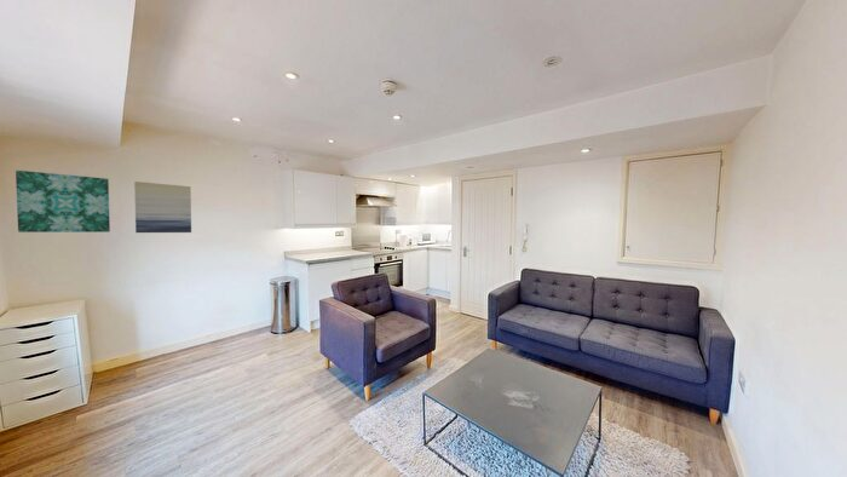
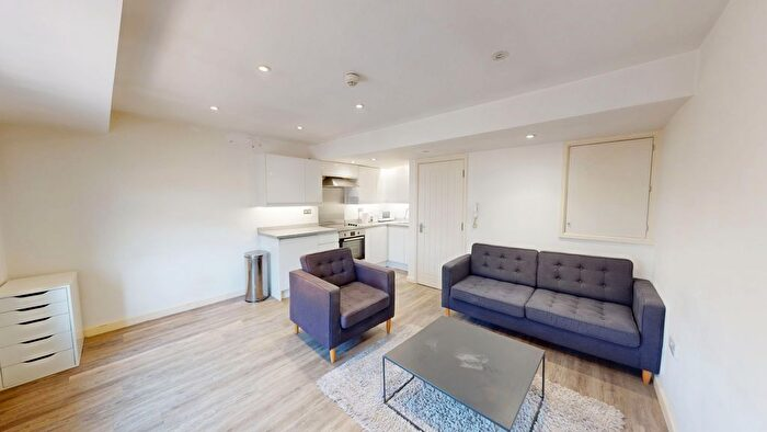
- wall art (67, 203)
- wall art (163, 208)
